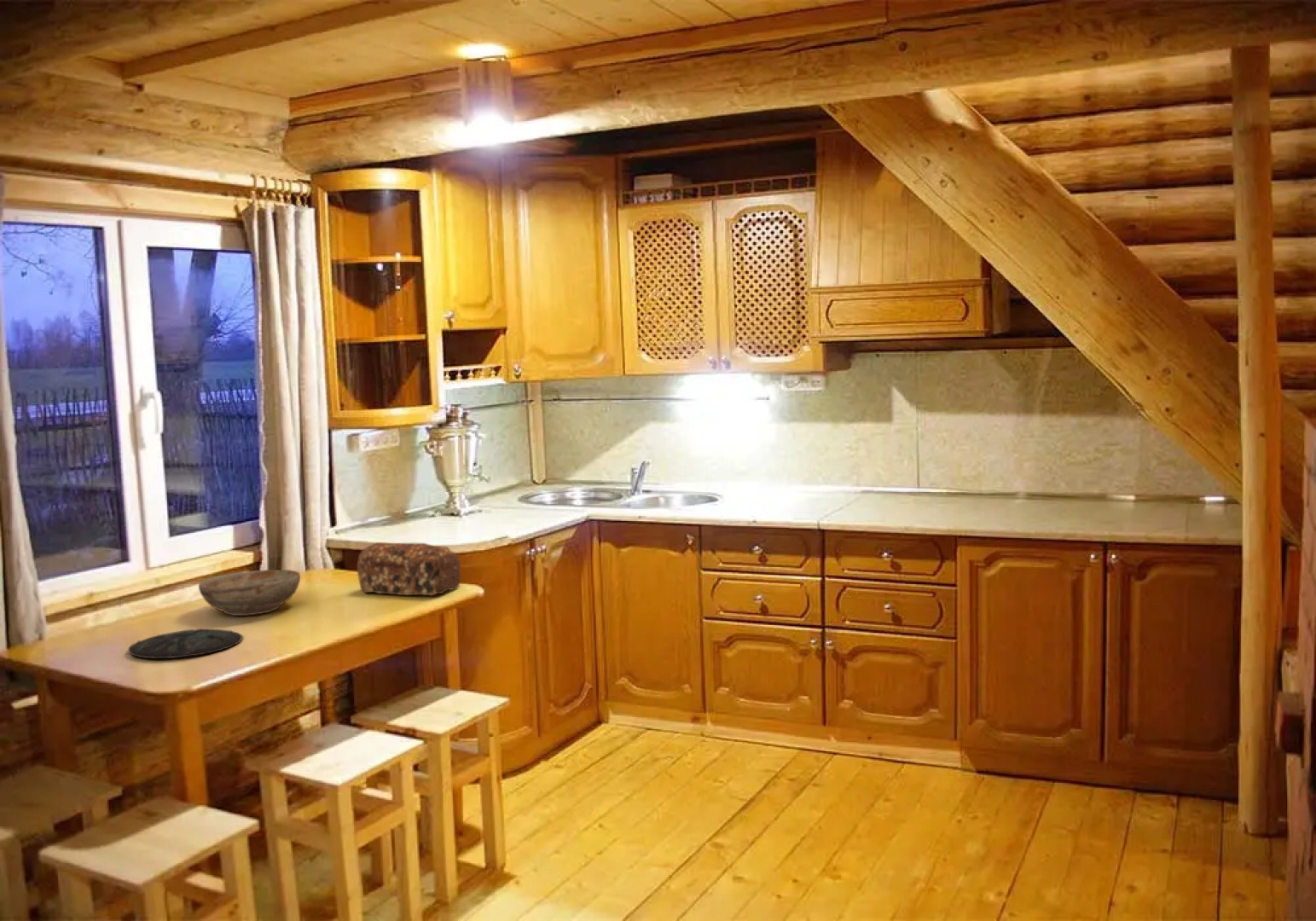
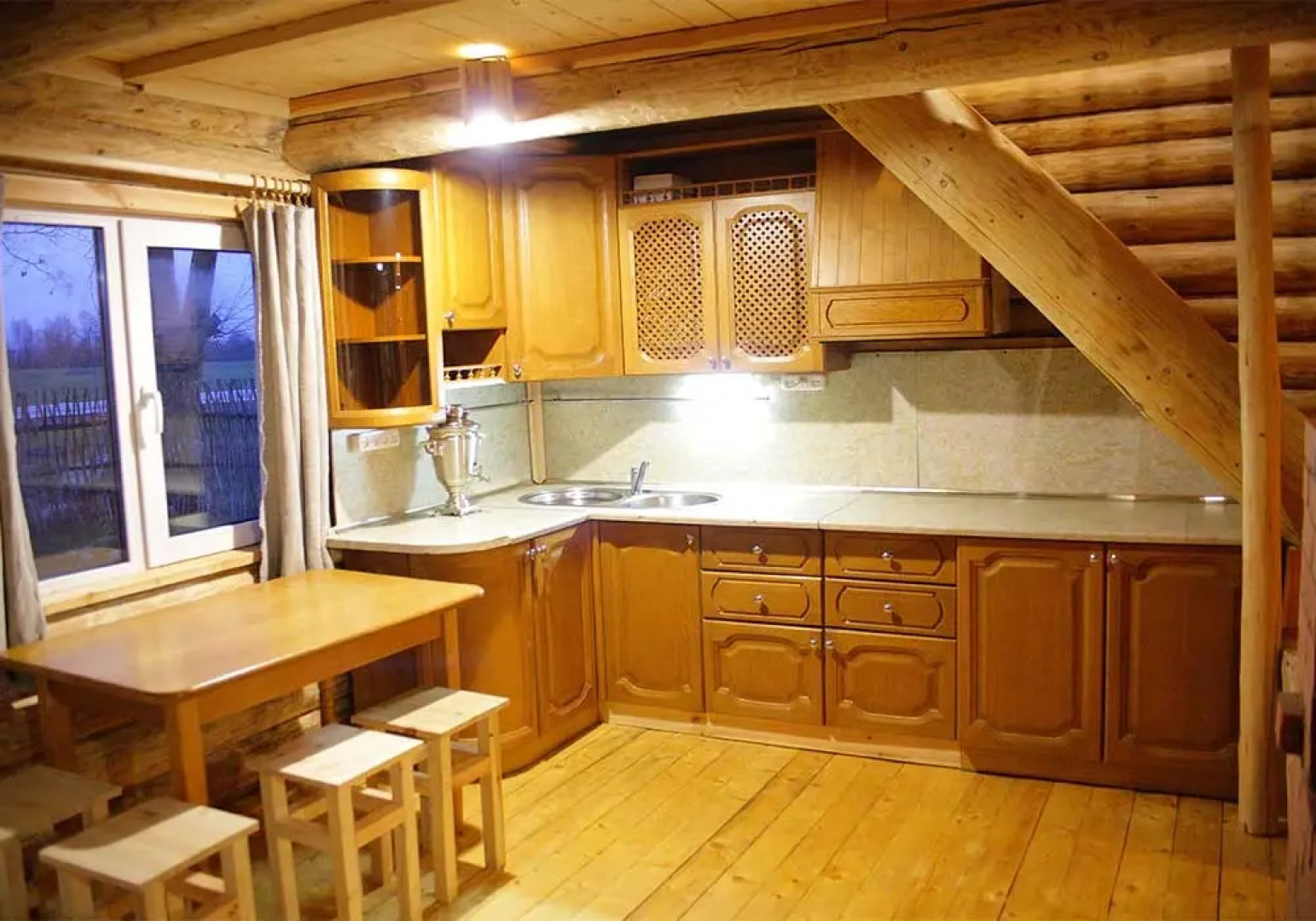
- bowl (251, 594)
- plate (185, 637)
- bread loaf (409, 567)
